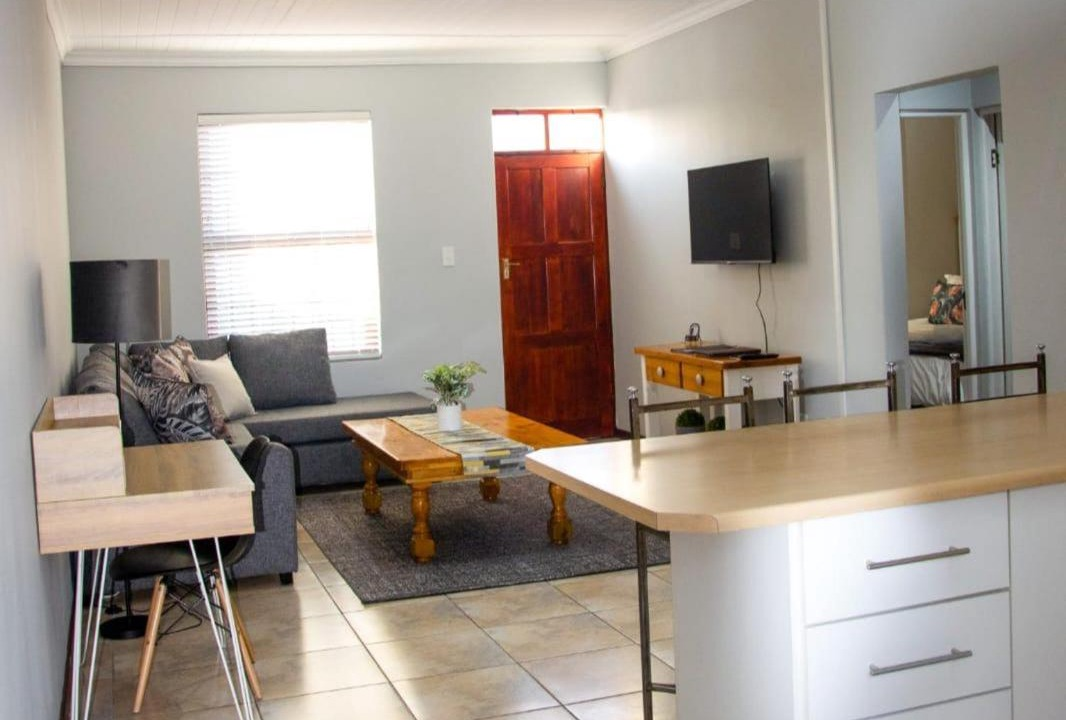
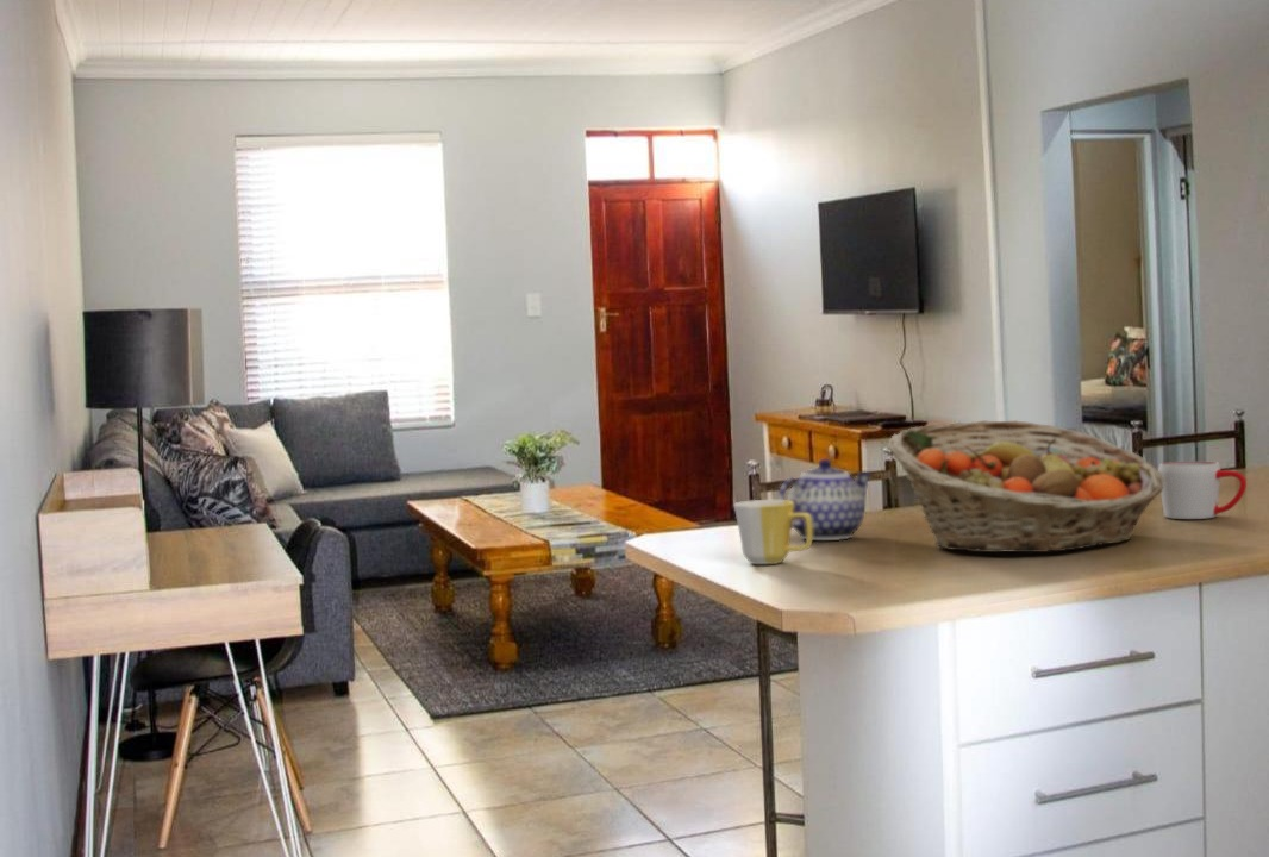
+ mug (1202, 489)
+ mug (773, 532)
+ teapot (825, 498)
+ fruit basket (1024, 482)
